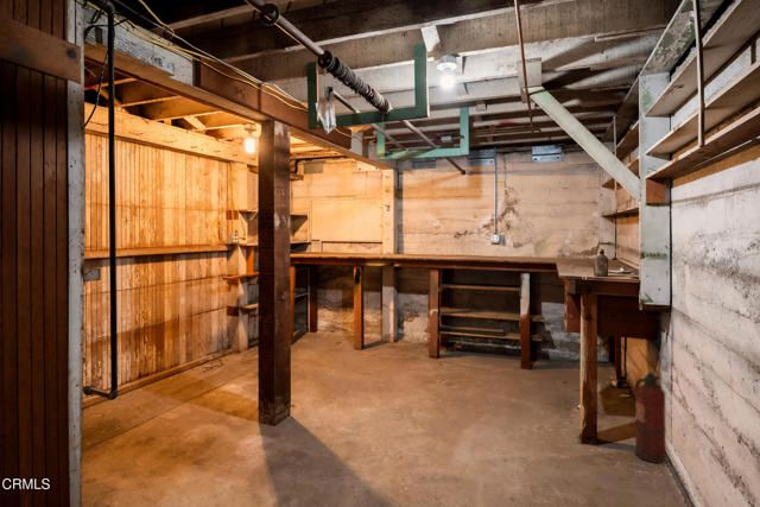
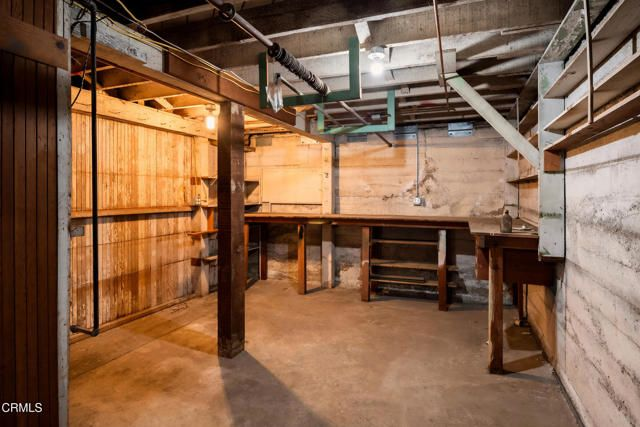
- fire extinguisher (648, 413)
